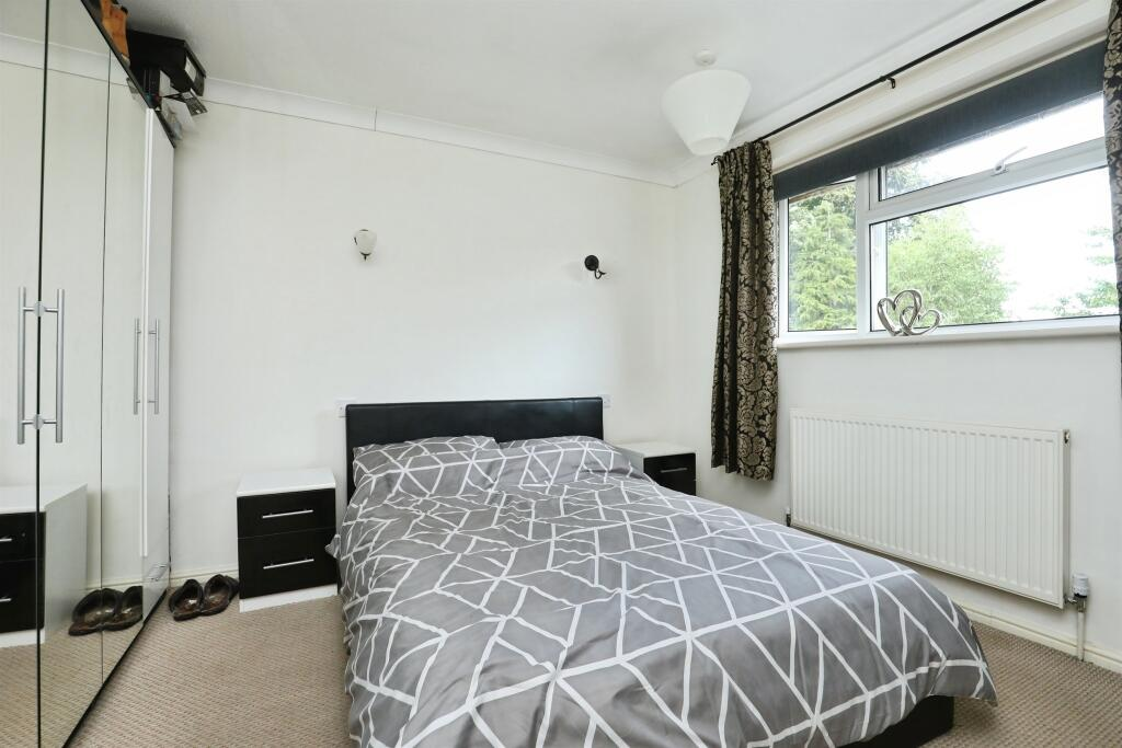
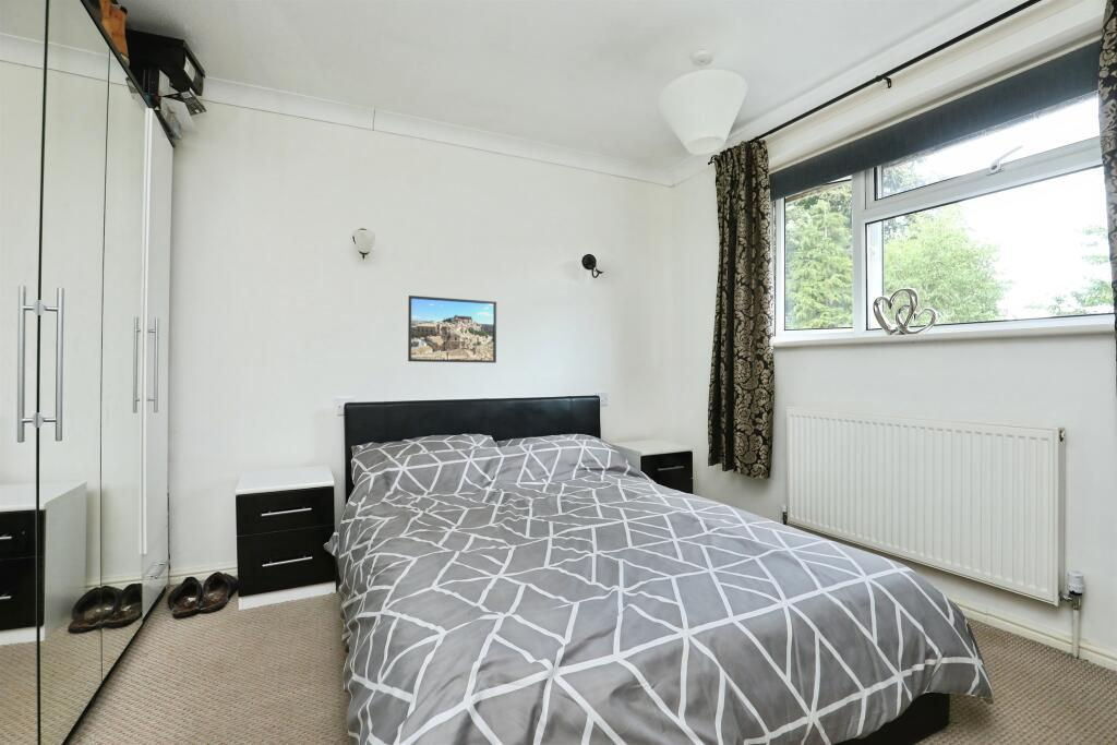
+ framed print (454, 331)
